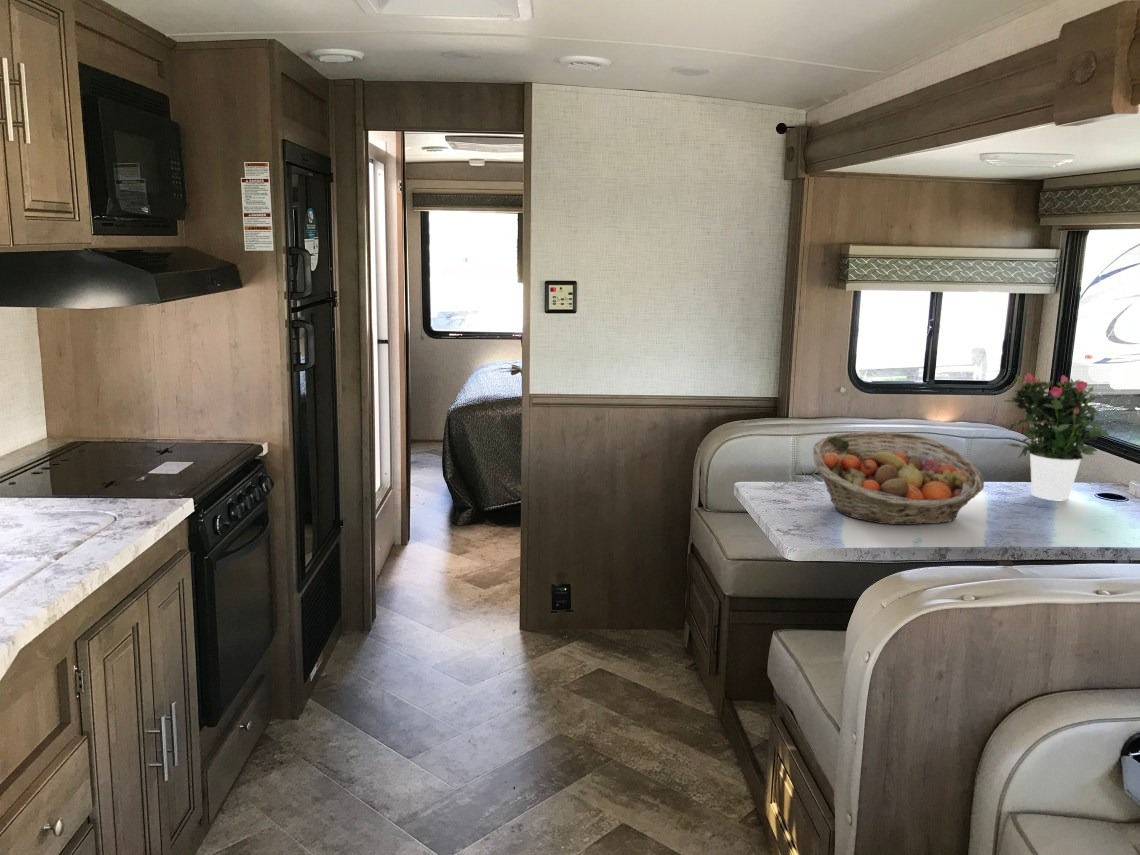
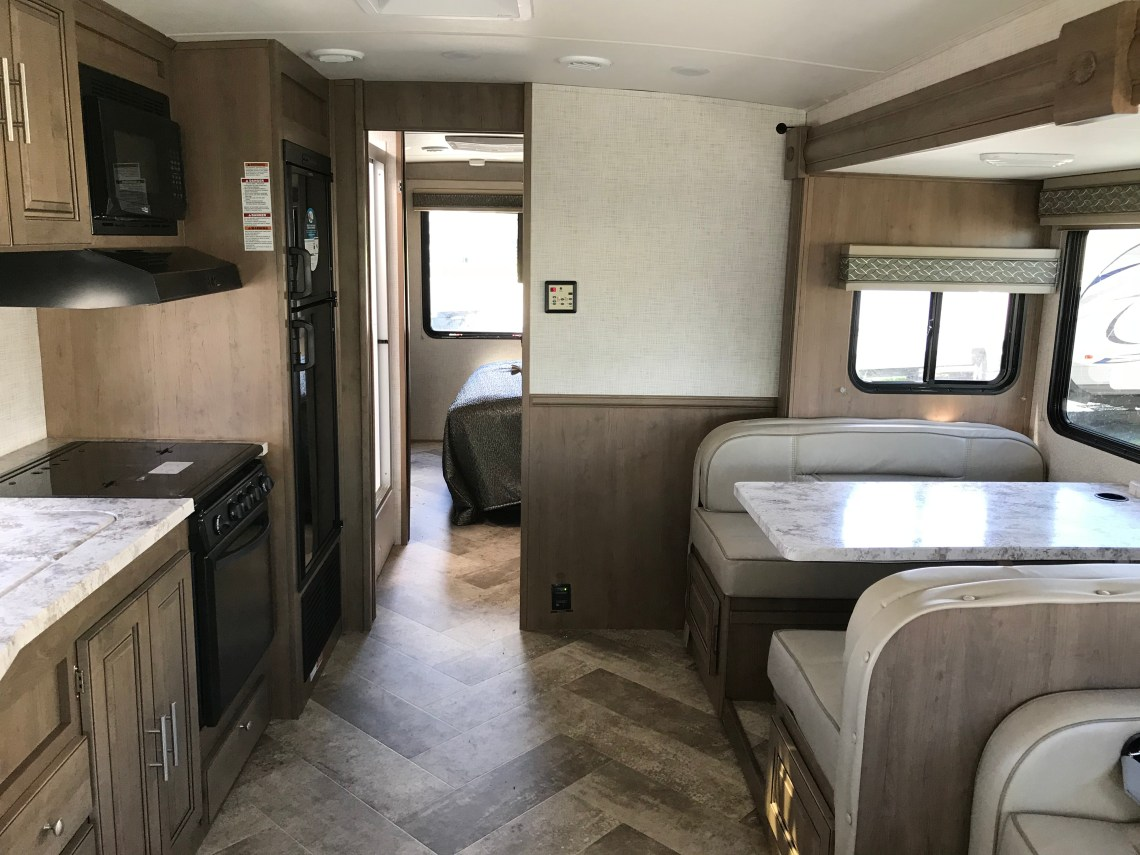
- potted flower (1053, 436)
- fruit basket (894, 477)
